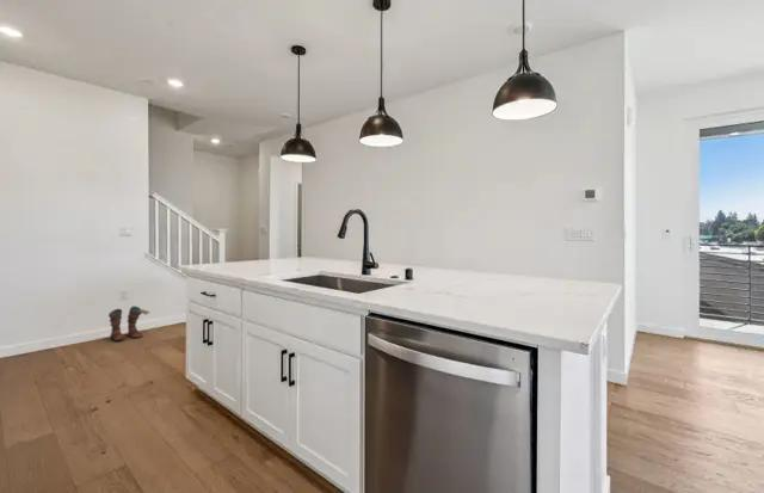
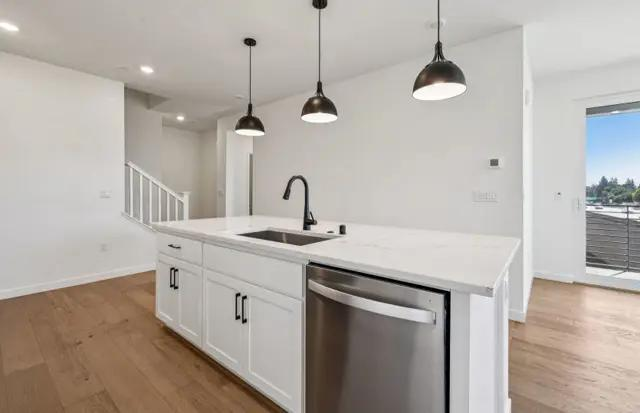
- boots (129, 321)
